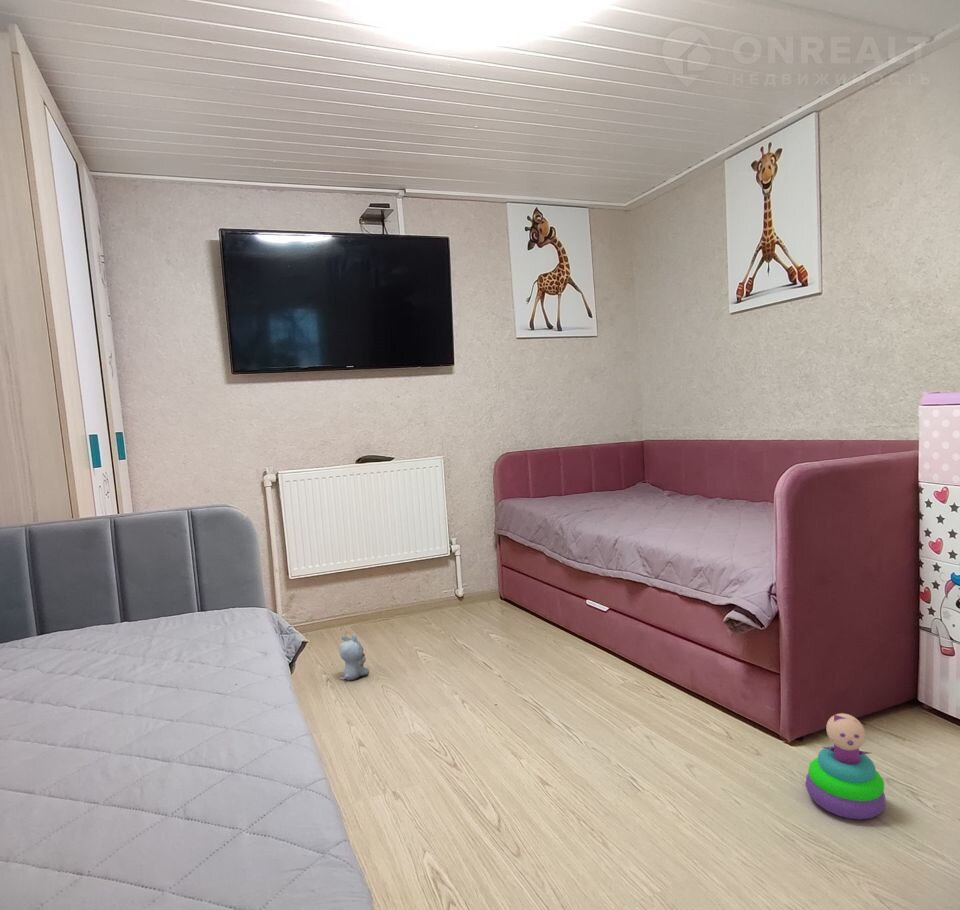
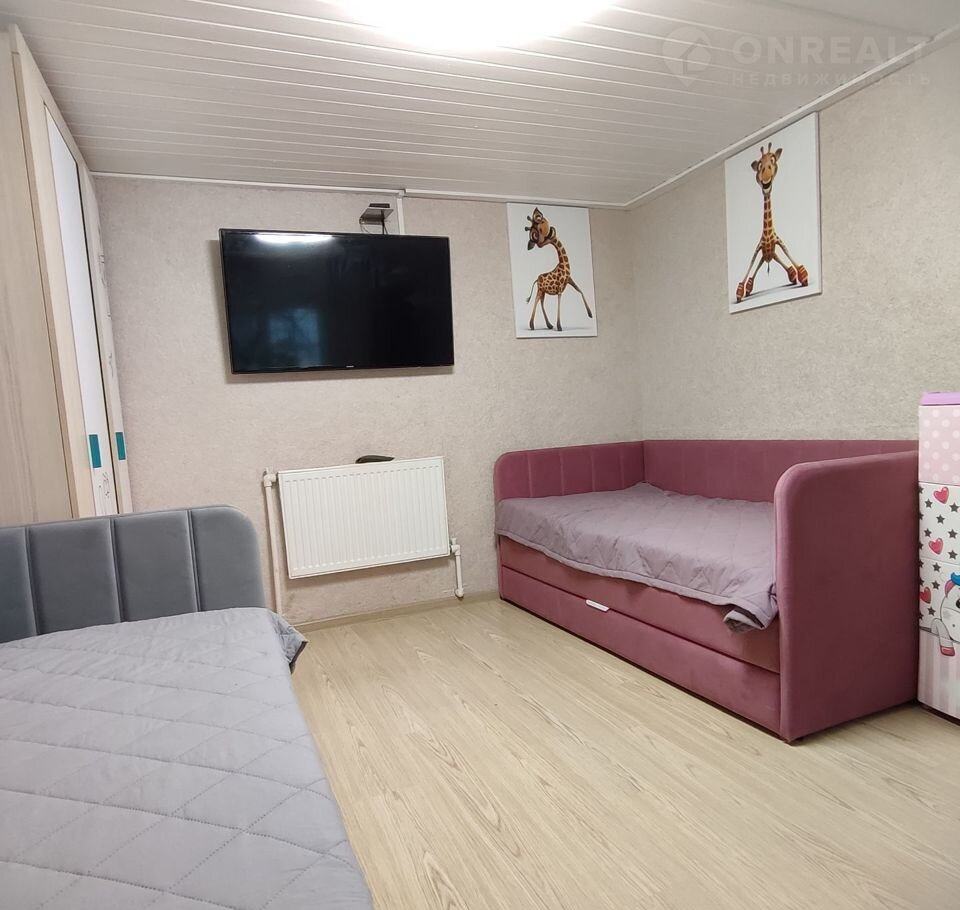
- plush toy (352, 655)
- stacking toy (844, 757)
